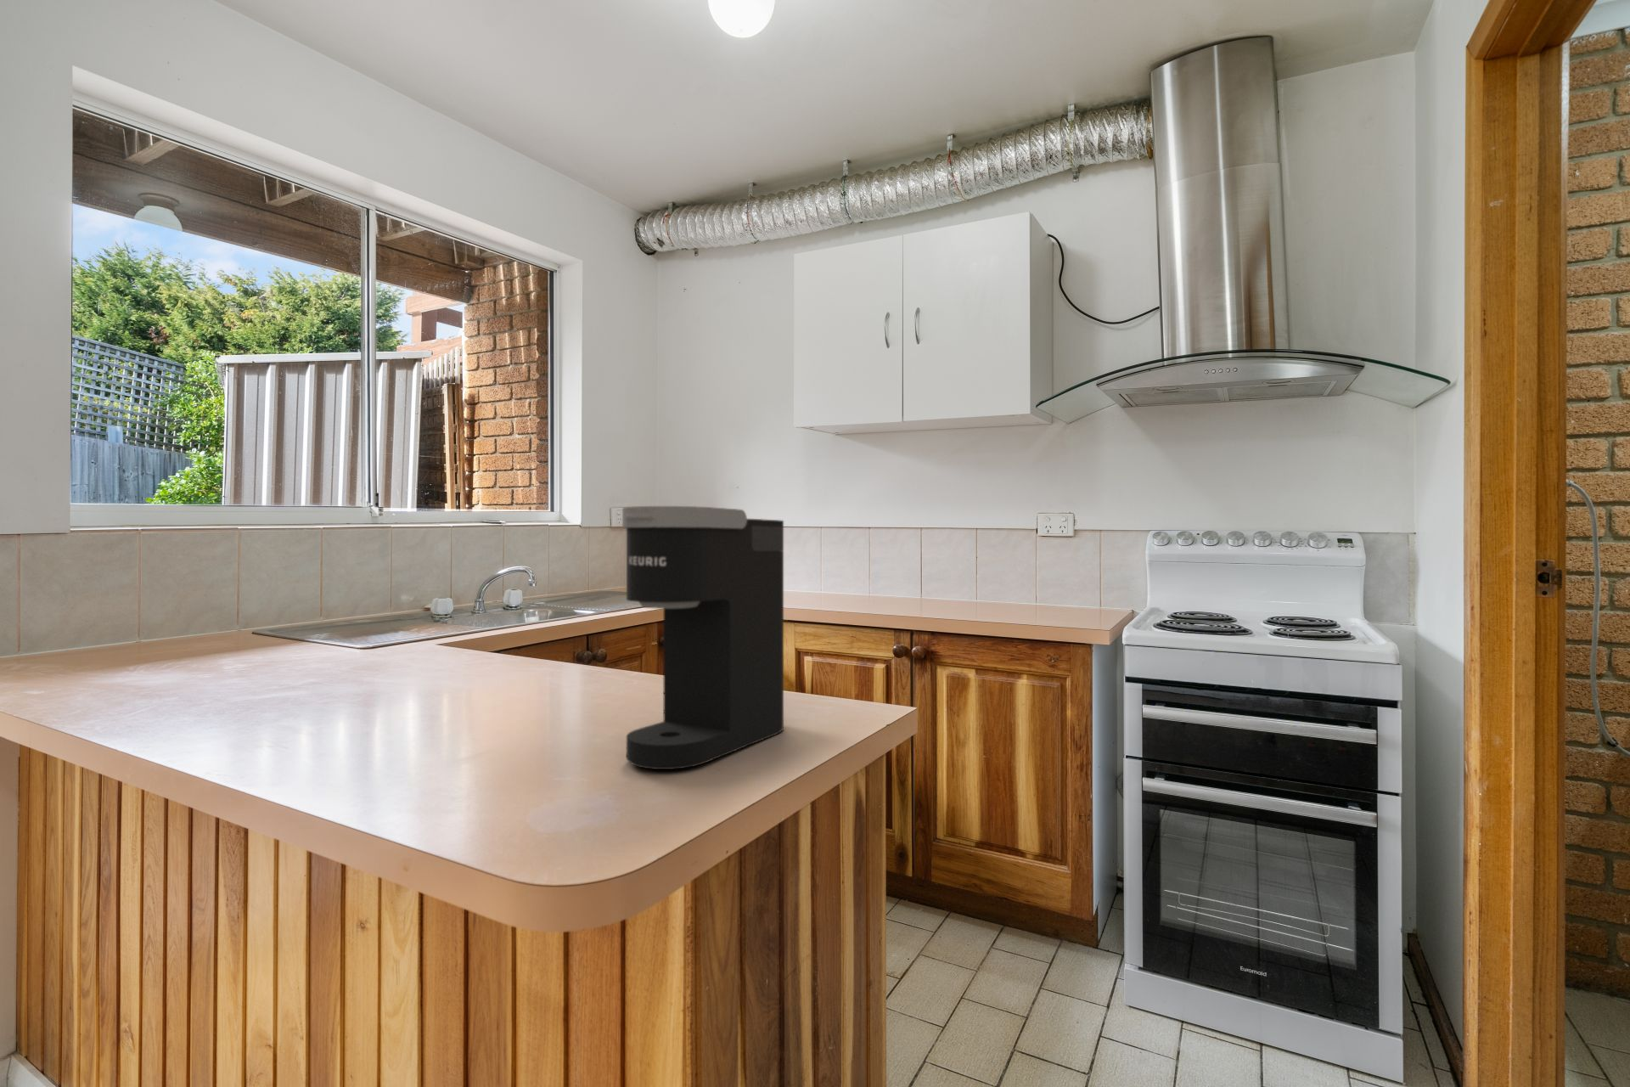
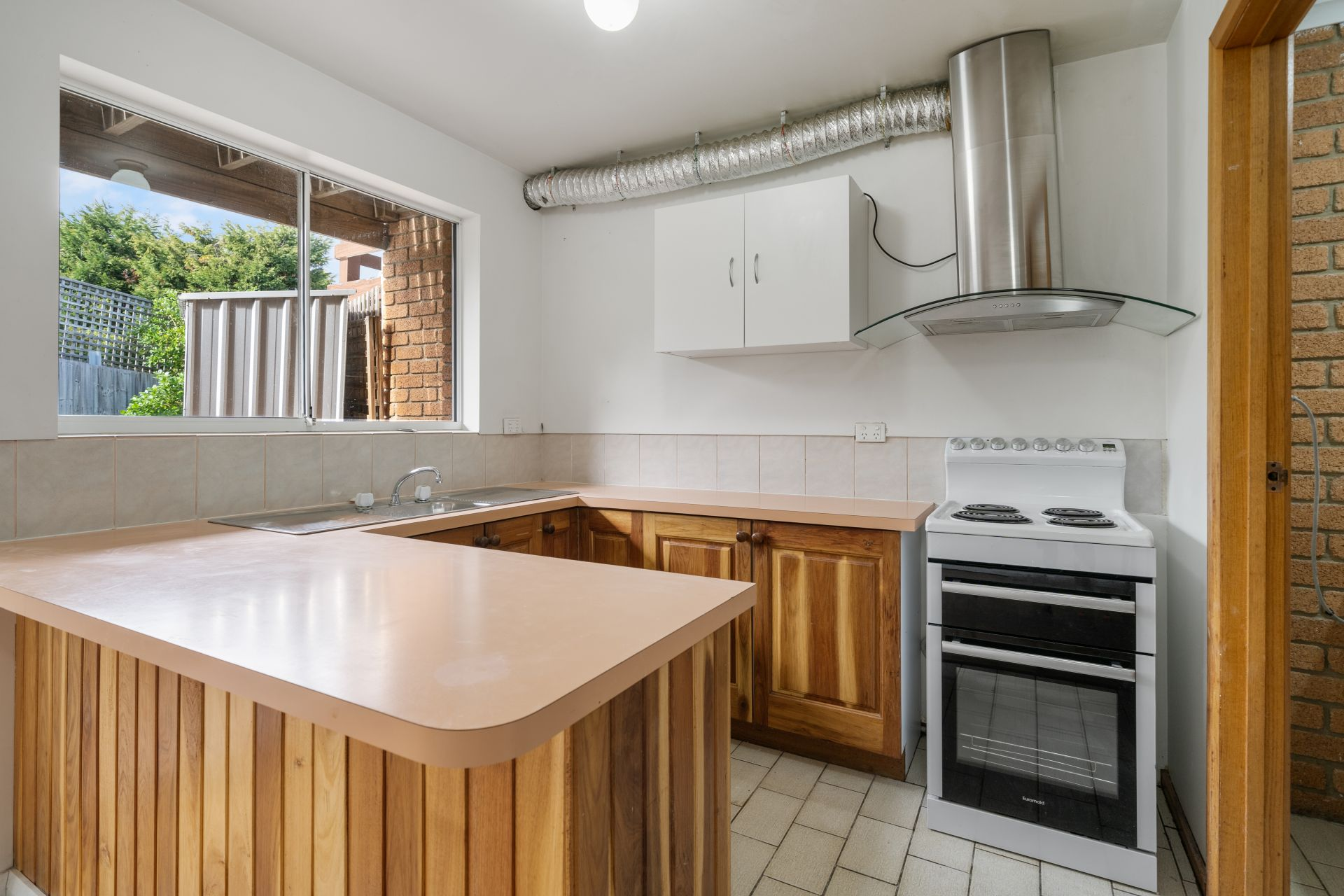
- coffee maker (708, 627)
